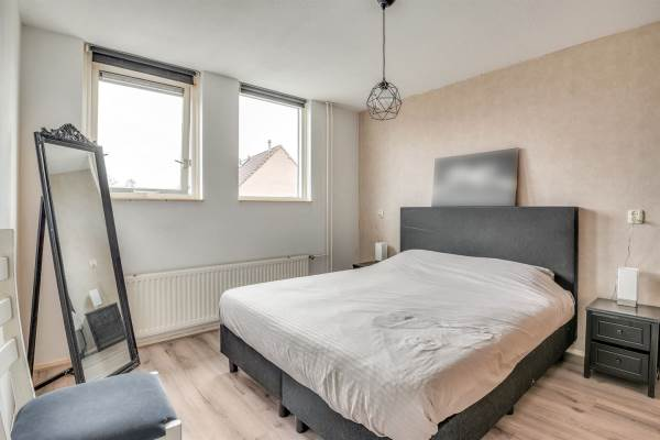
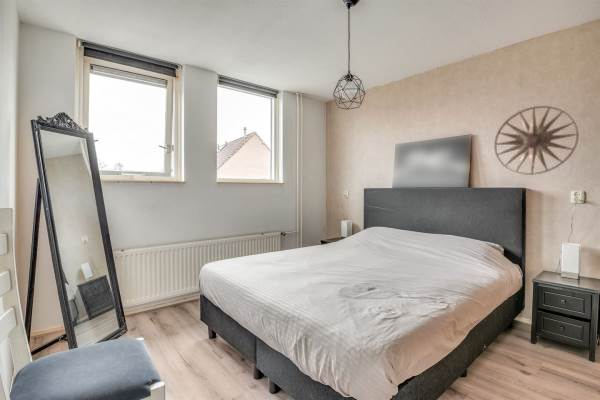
+ wall art (533, 140)
